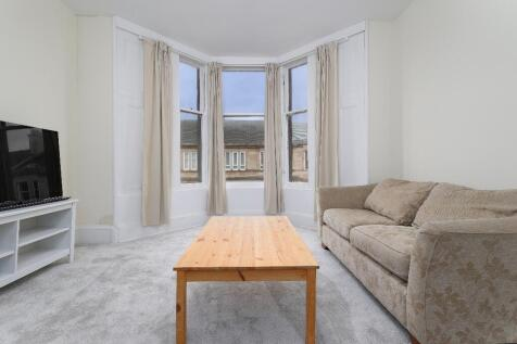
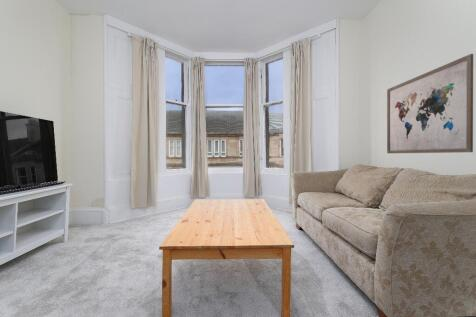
+ wall art (420, 114)
